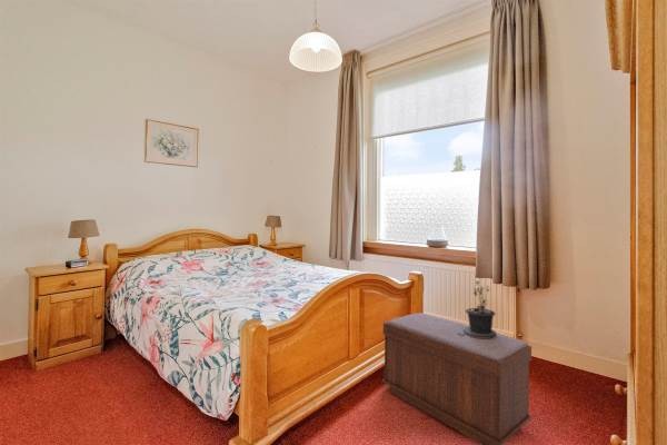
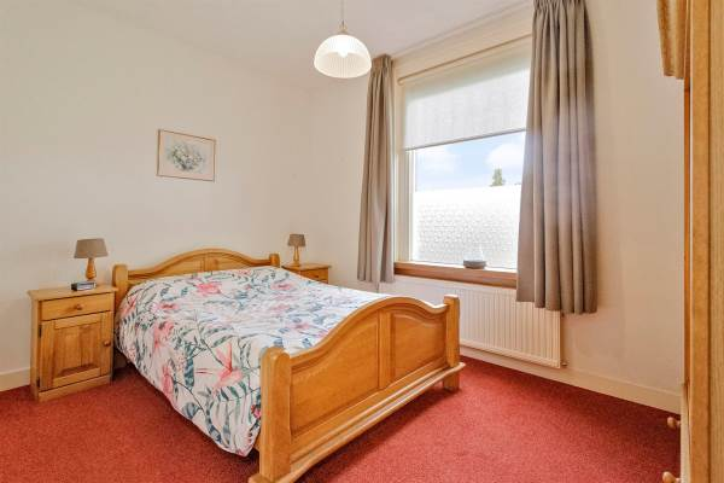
- potted plant (478, 306)
- bench (449, 367)
